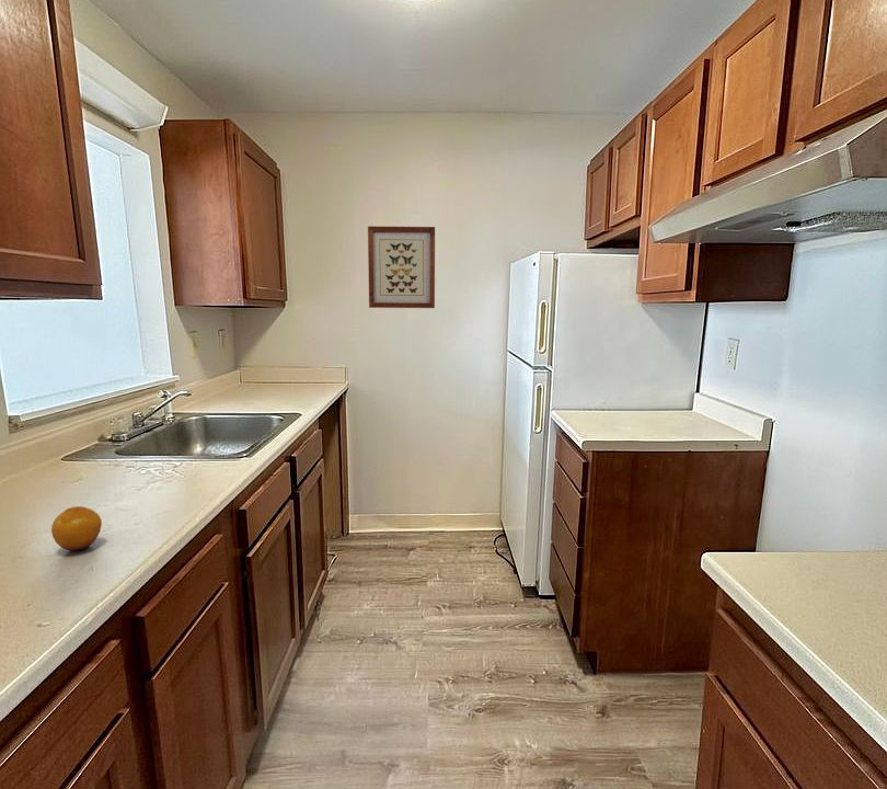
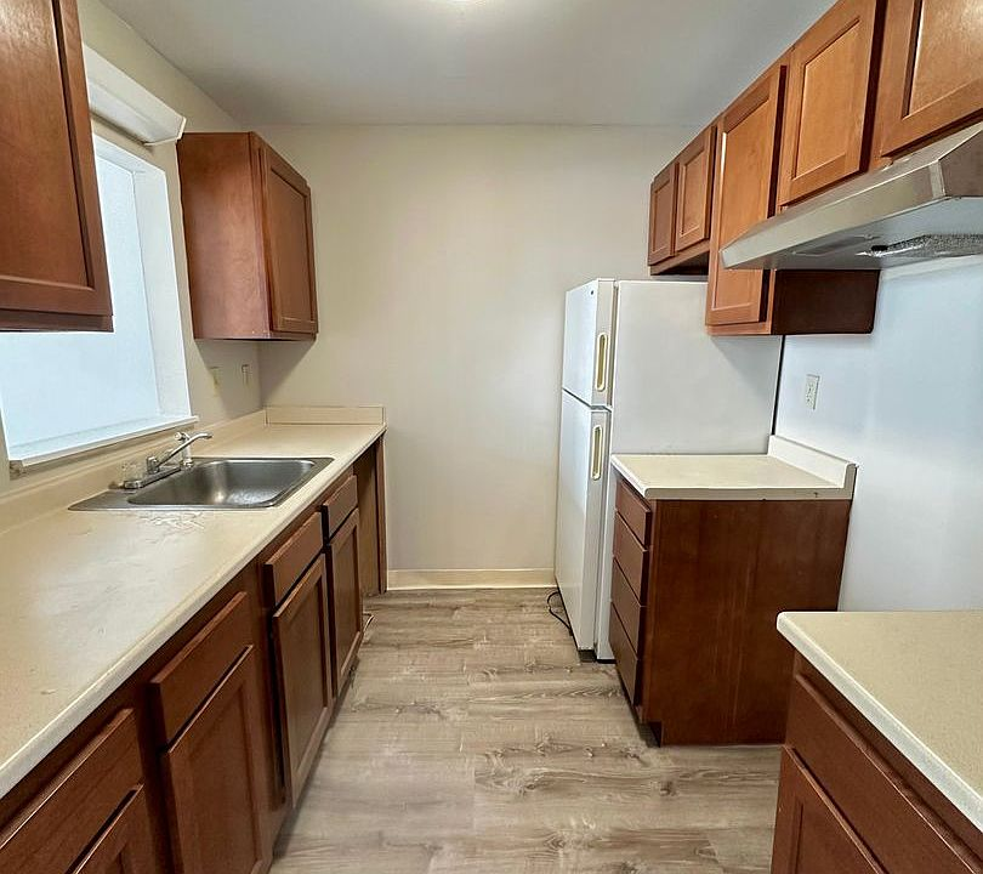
- wall art (402, 267)
- fruit (77, 527)
